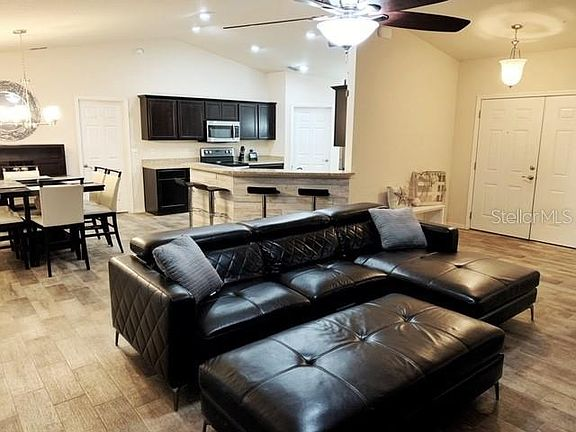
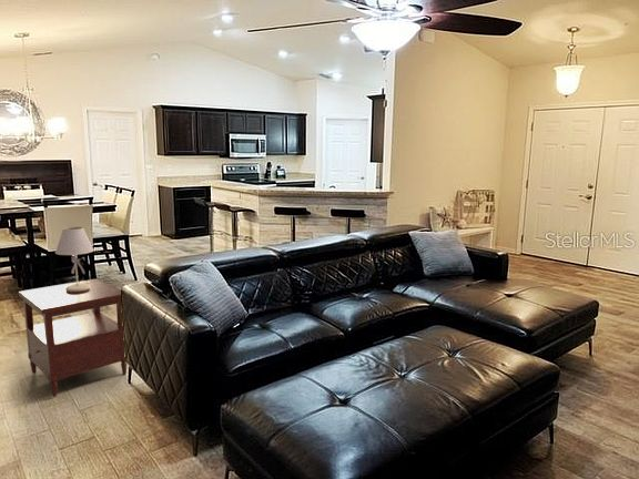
+ side table (75, 333)
+ table lamp (75, 258)
